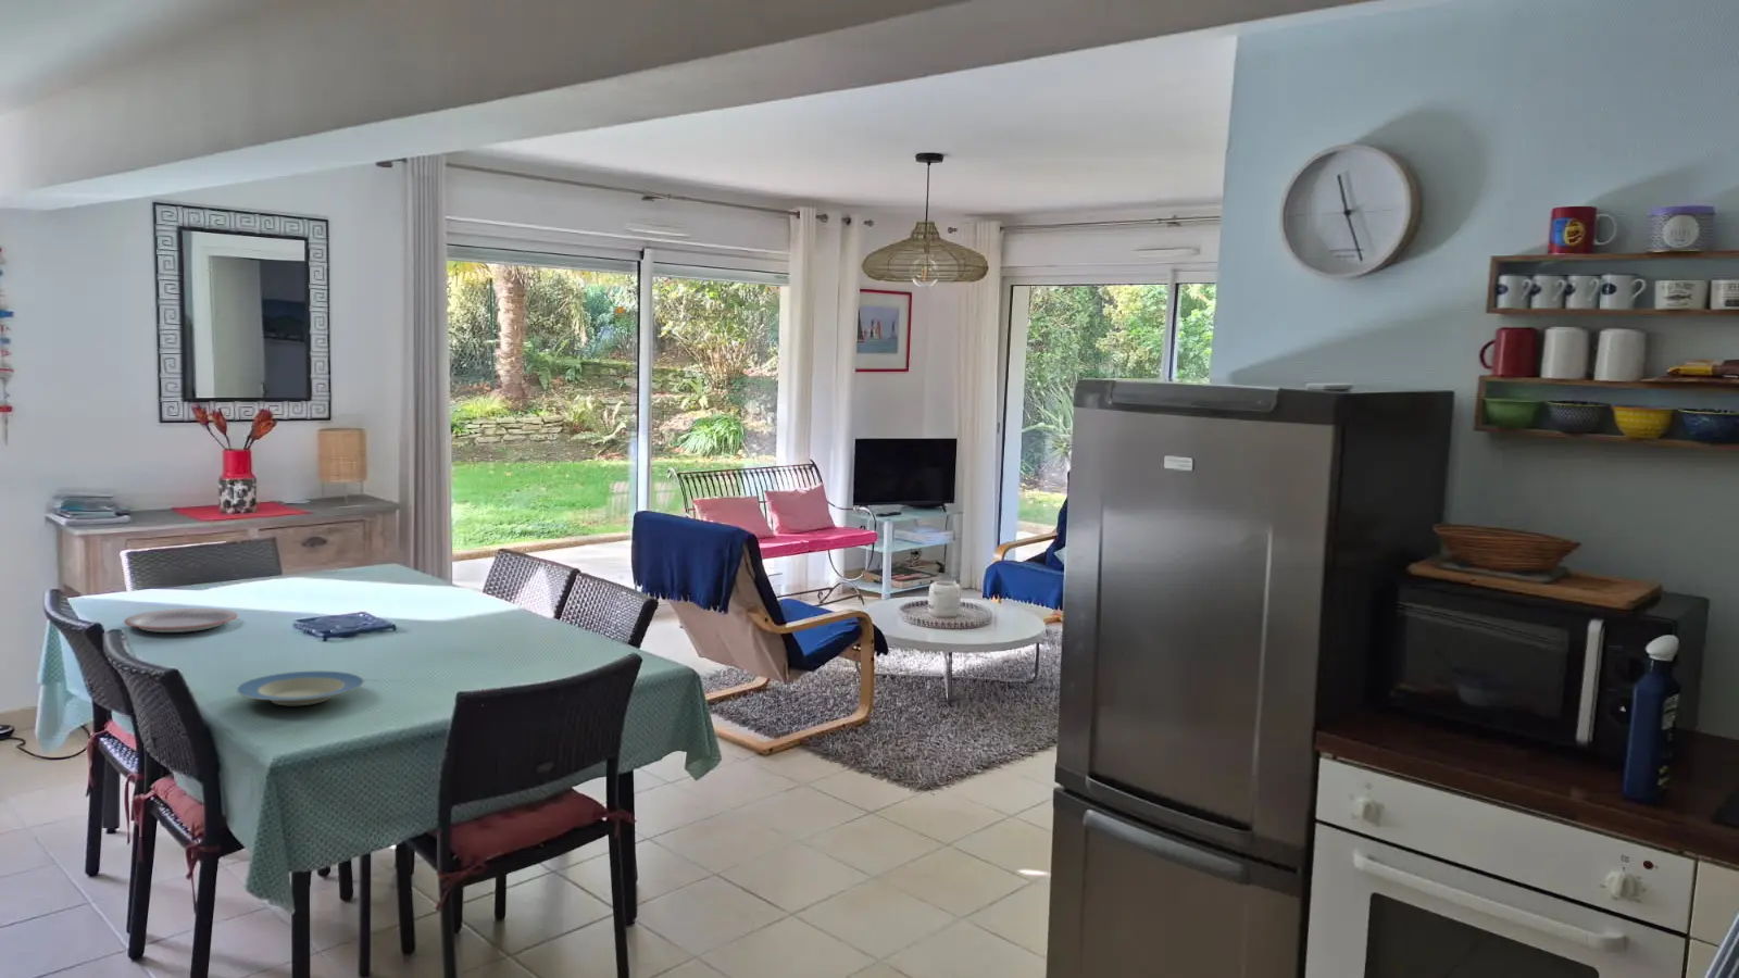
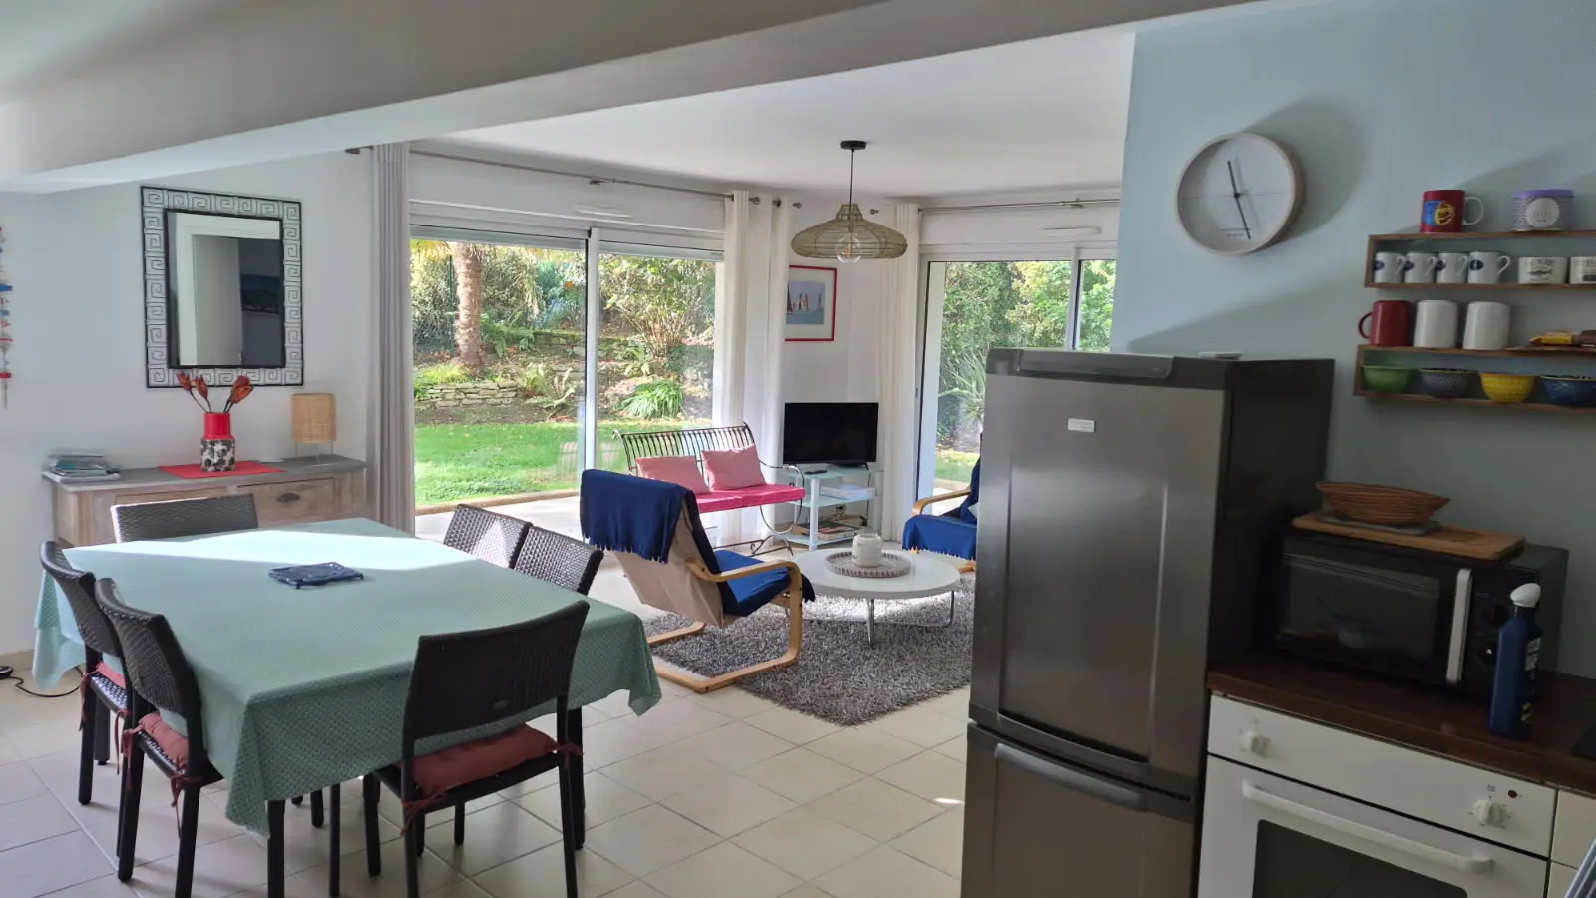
- plate (301, 691)
- plate (182, 621)
